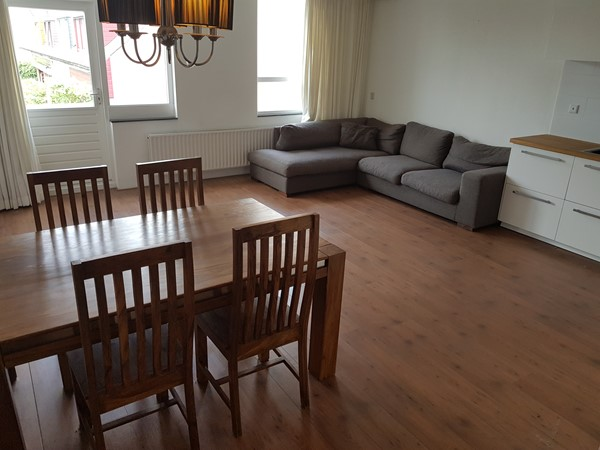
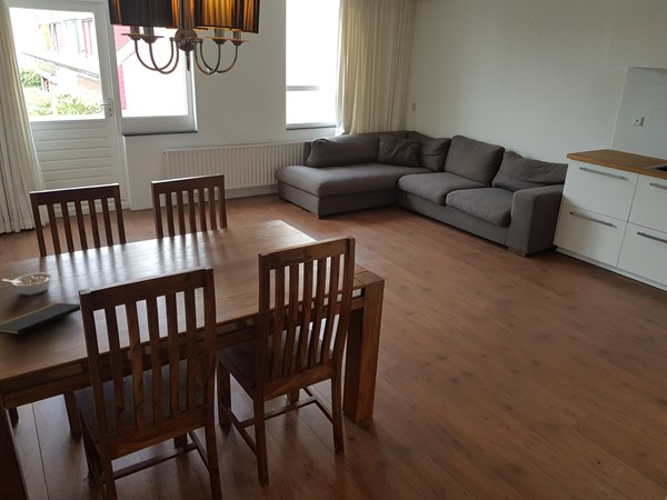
+ notepad (38, 317)
+ legume (31, 283)
